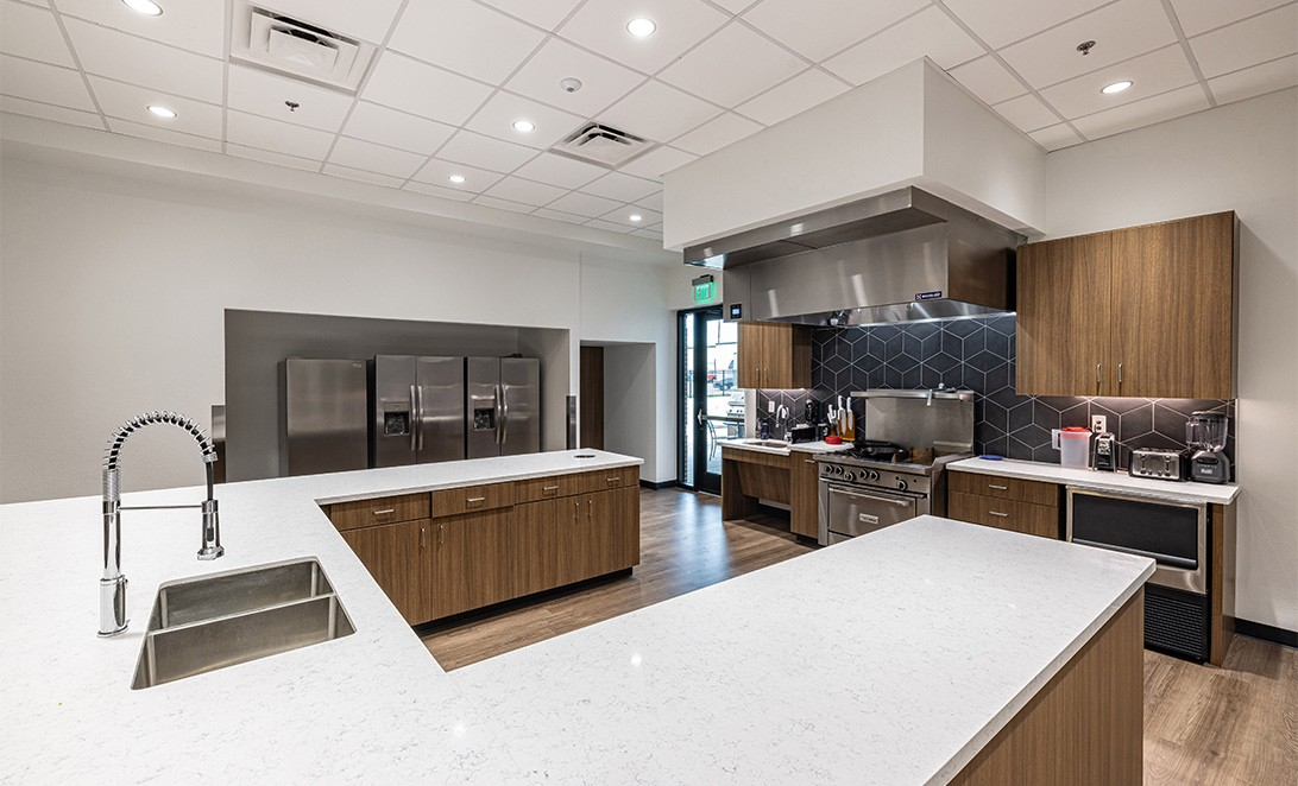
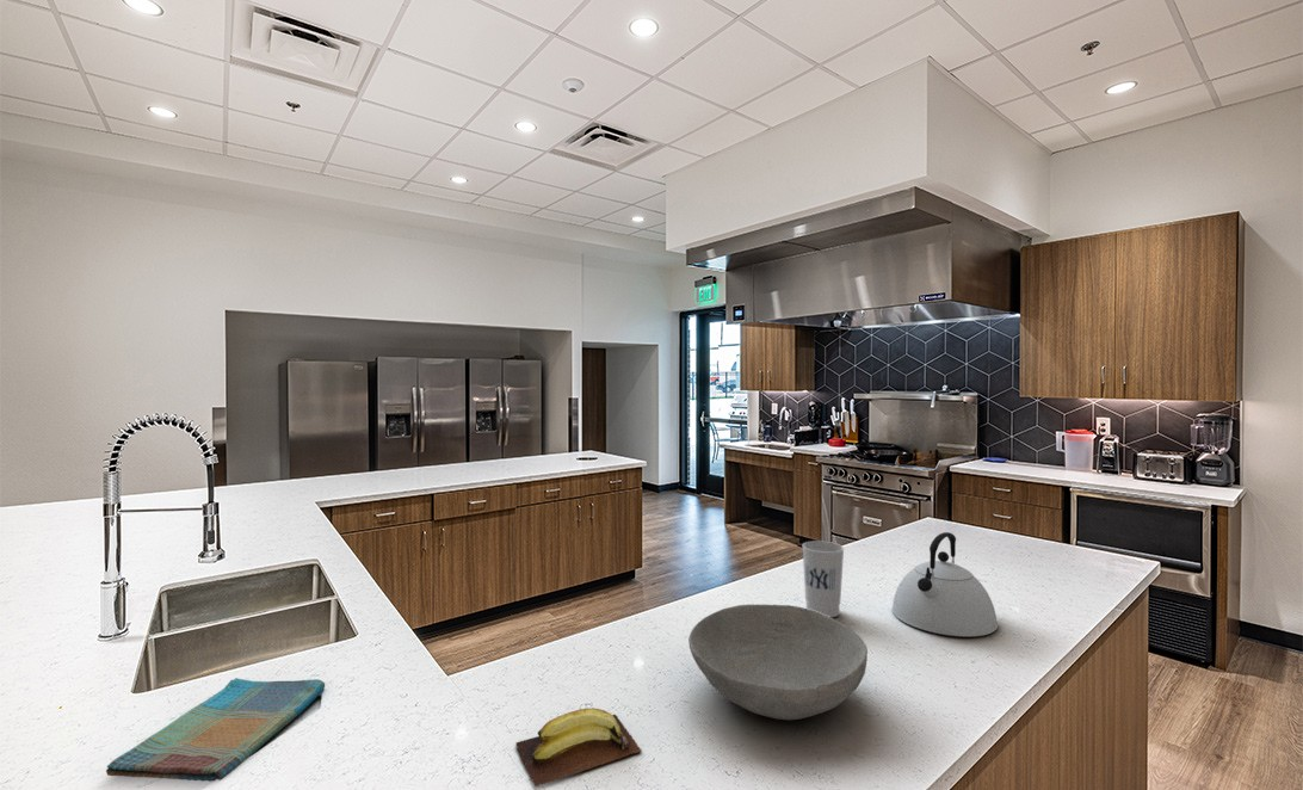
+ bowl (774, 665)
+ banana (578, 732)
+ cup (822, 579)
+ kettle (941, 575)
+ dish towel (229, 722)
